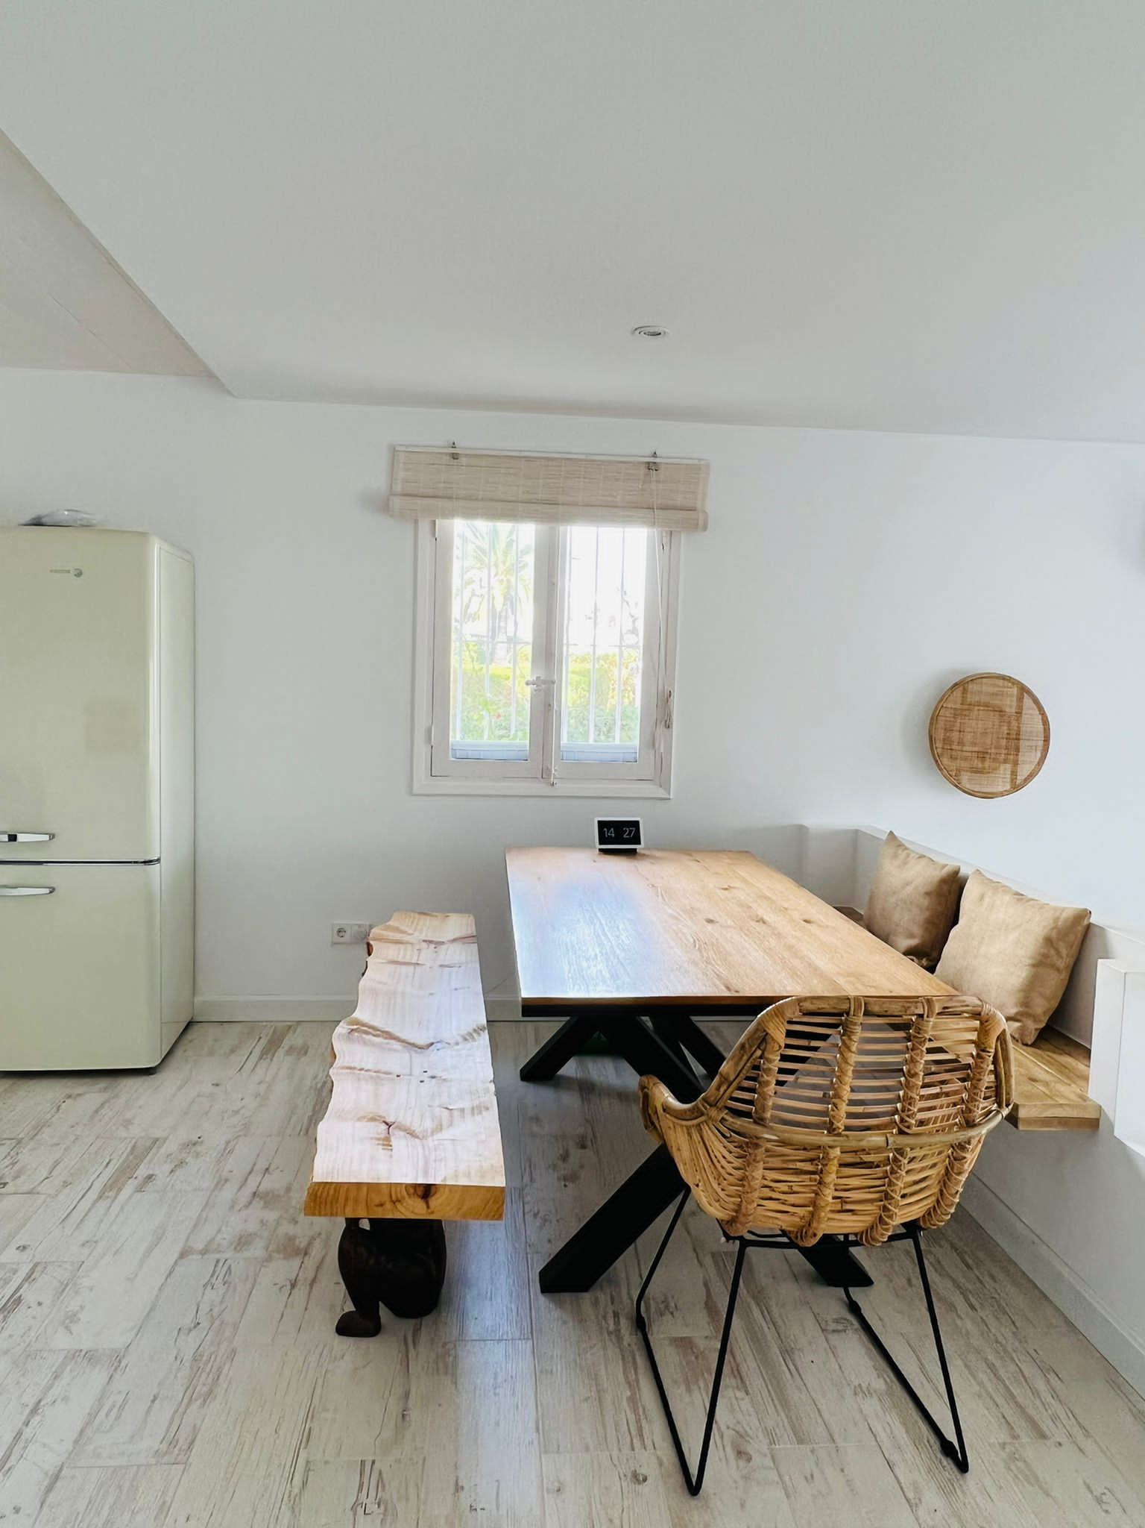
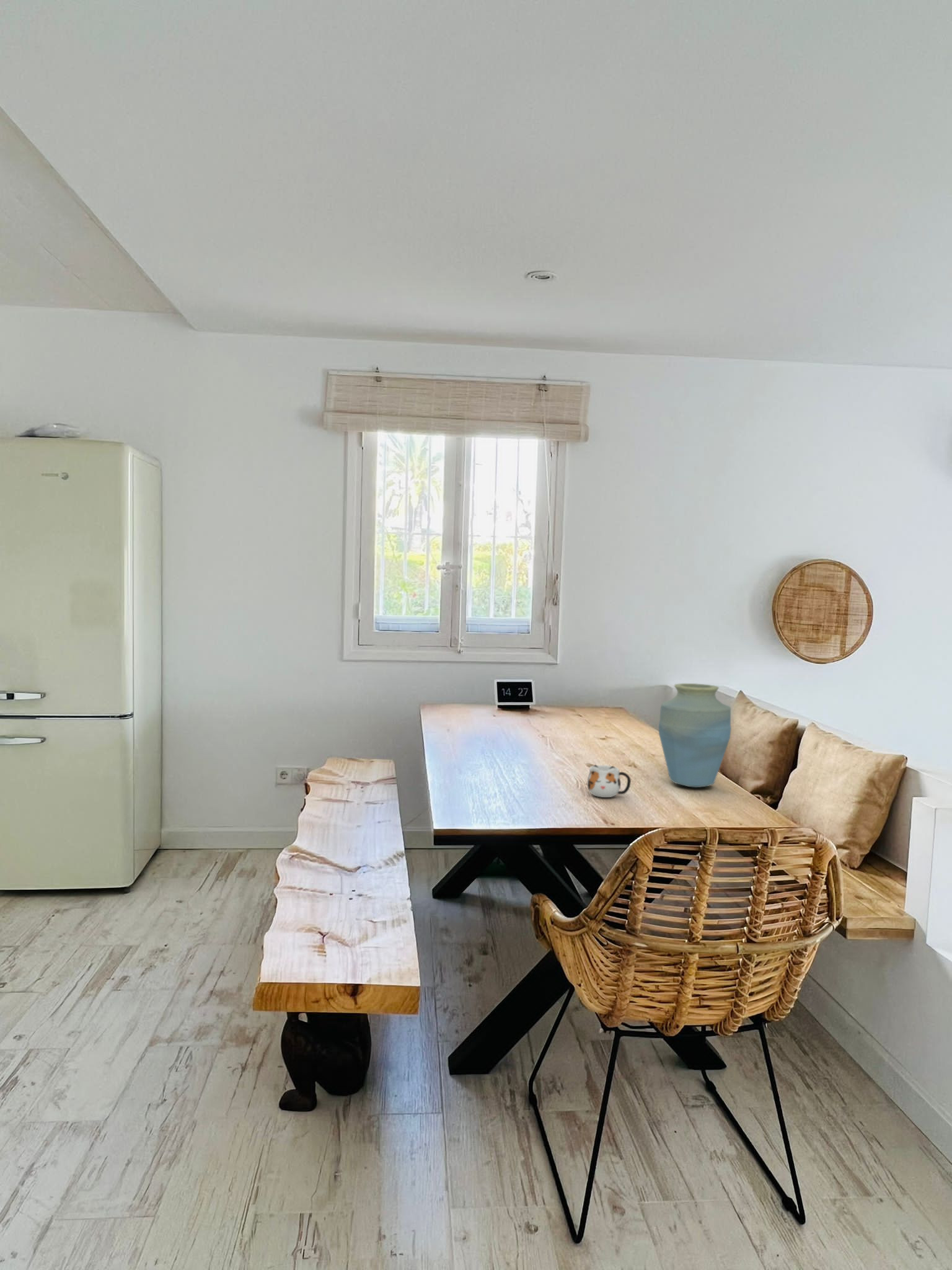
+ mug (609, 779)
+ vase (694, 735)
